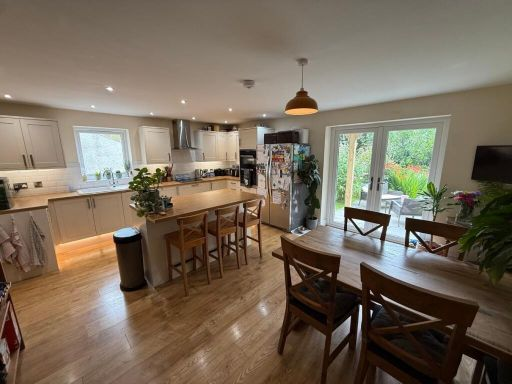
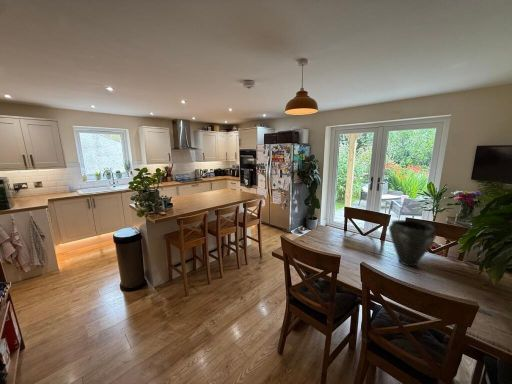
+ vase (409, 243)
